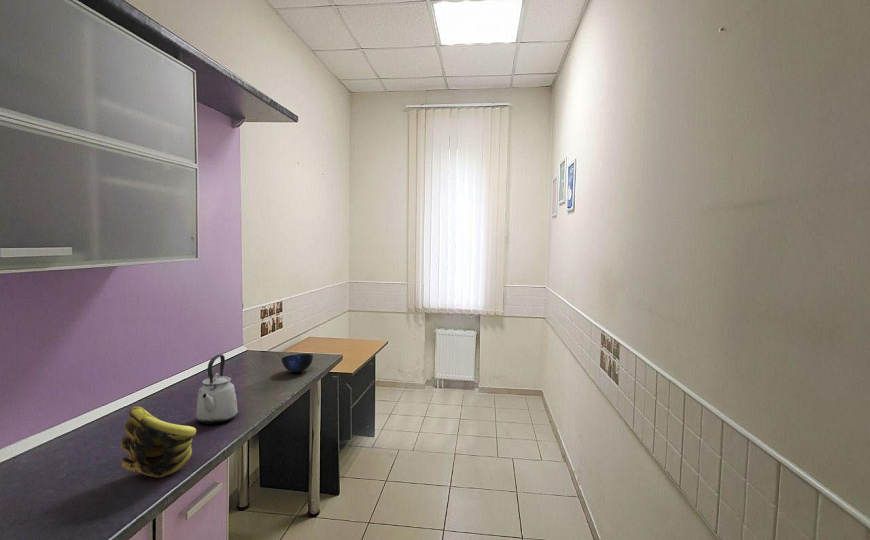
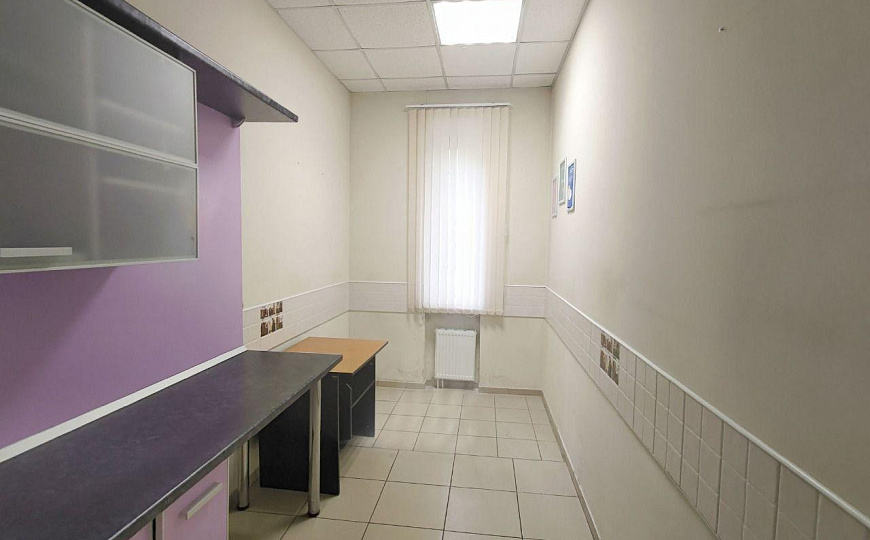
- kettle (214, 390)
- bowl (297, 361)
- banana (161, 438)
